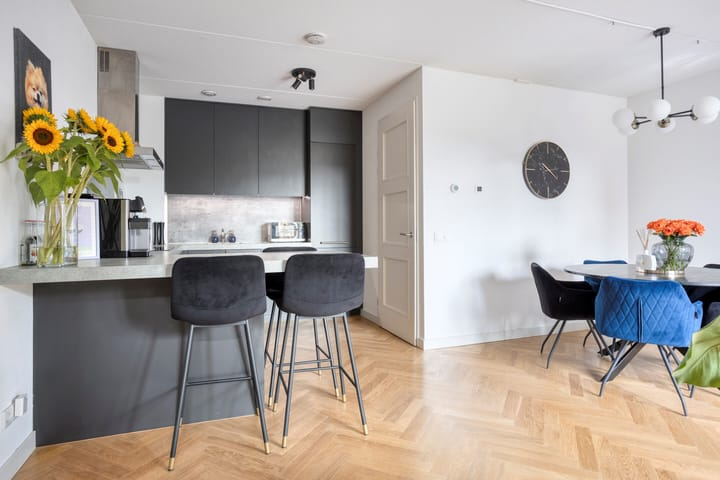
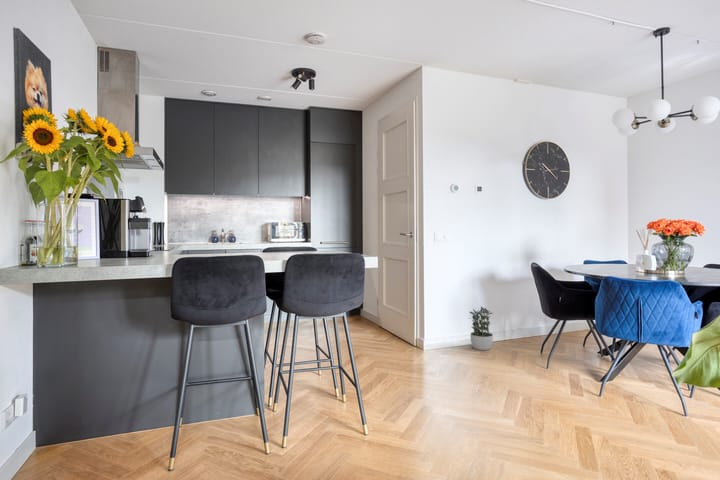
+ potted plant (480, 326)
